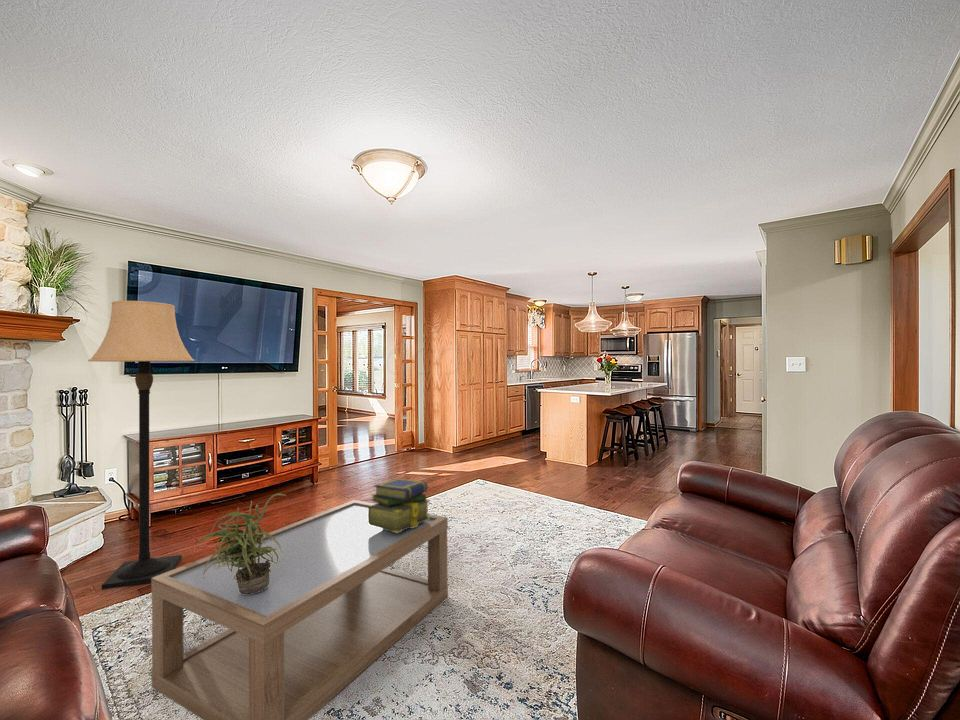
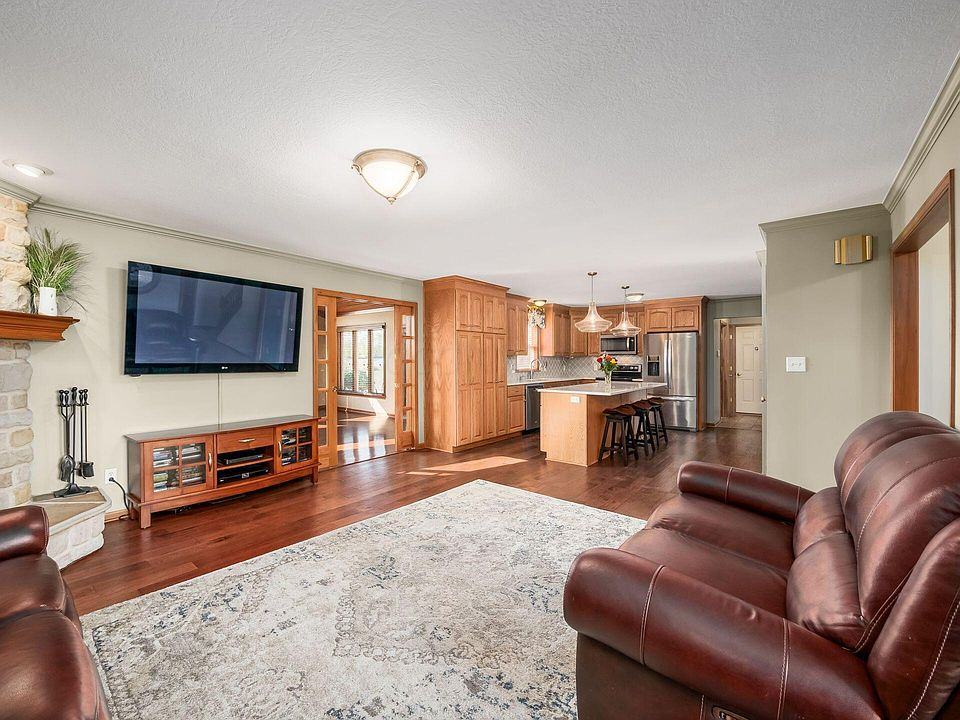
- coffee table (323, 588)
- lamp (144, 438)
- stack of books (399, 501)
- potted plant (247, 541)
